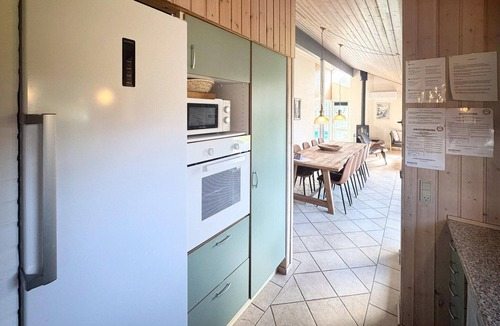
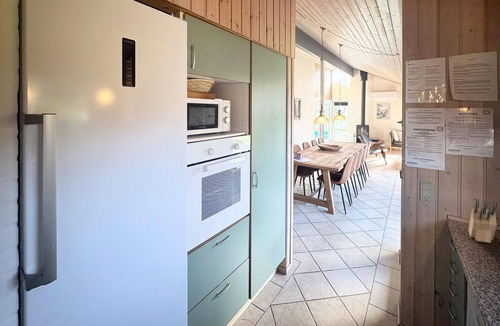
+ knife block (482, 218)
